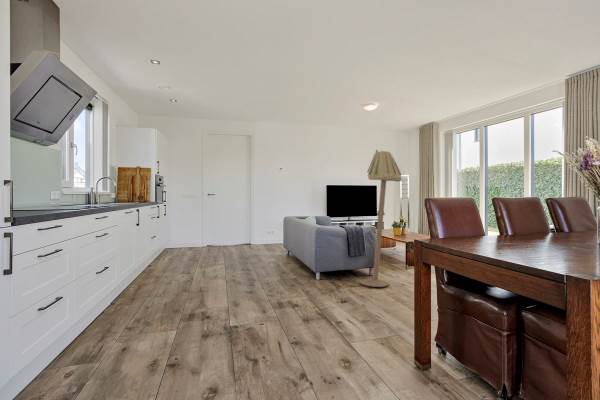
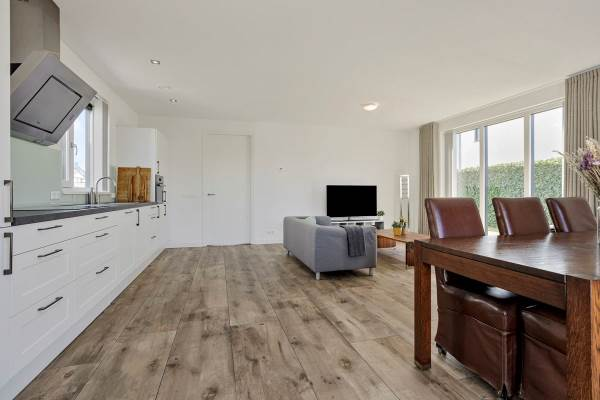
- floor lamp (381, 216)
